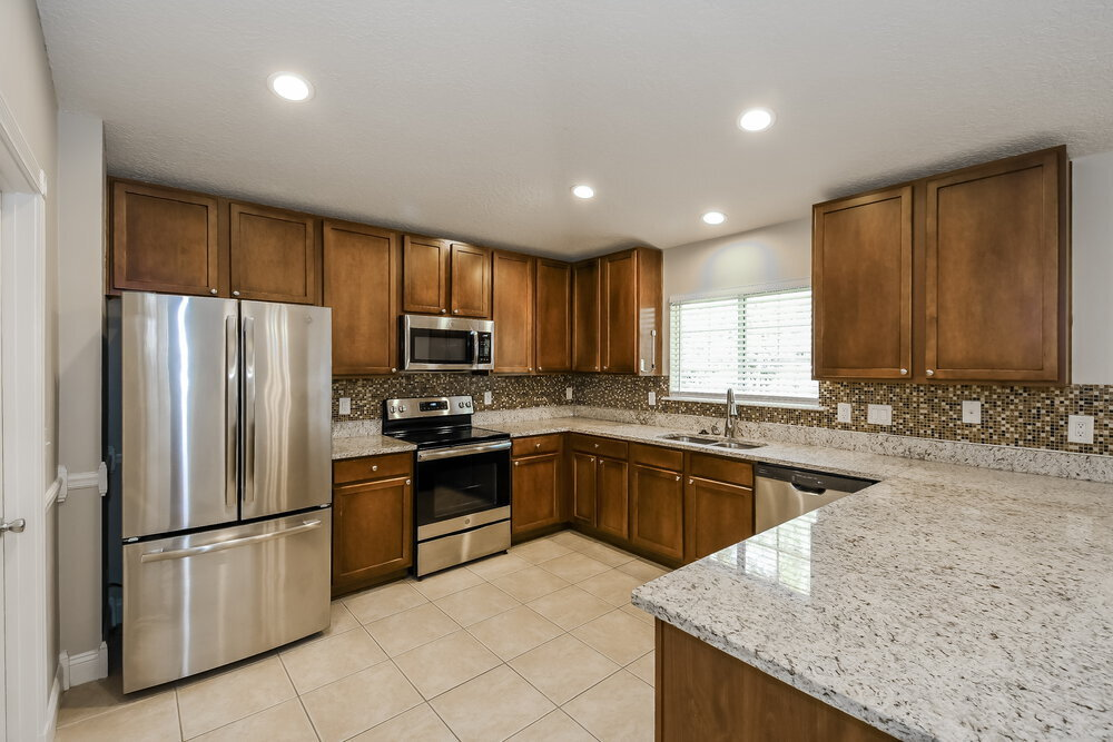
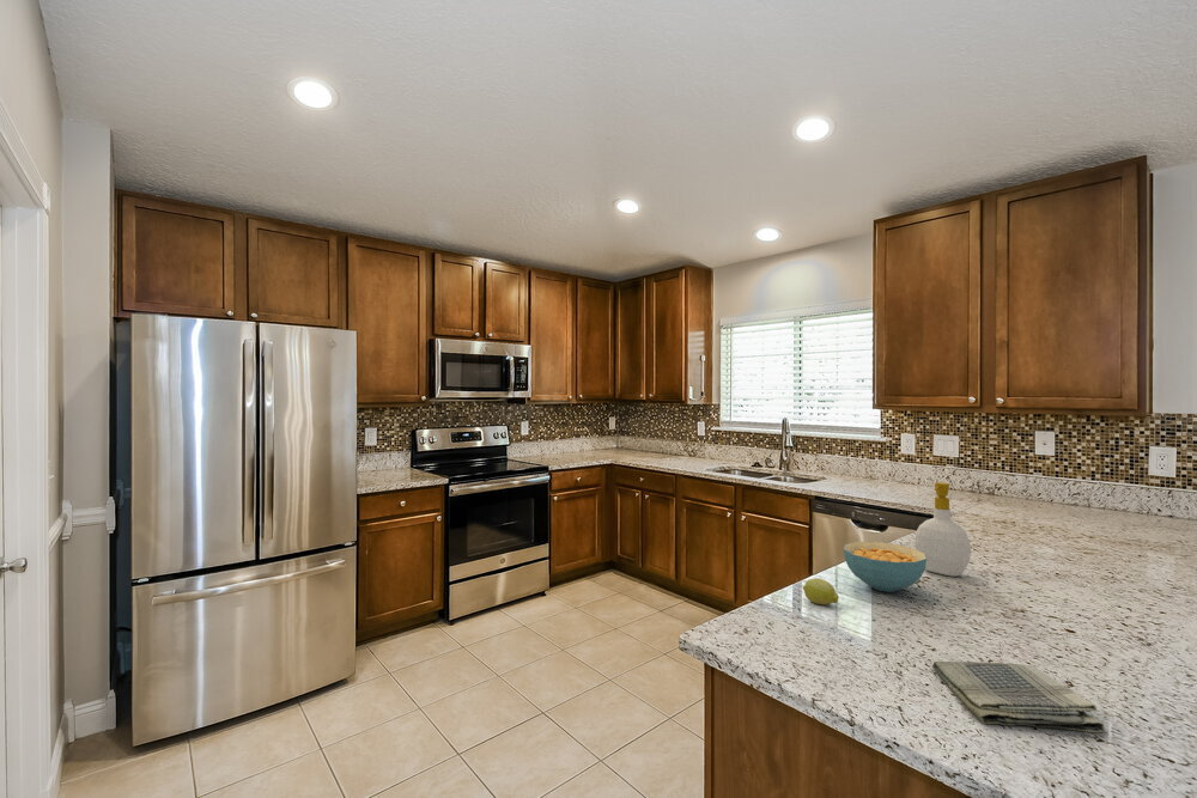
+ fruit (820, 591)
+ dish towel (1010, 689)
+ cereal bowl (883, 569)
+ soap bottle (941, 528)
